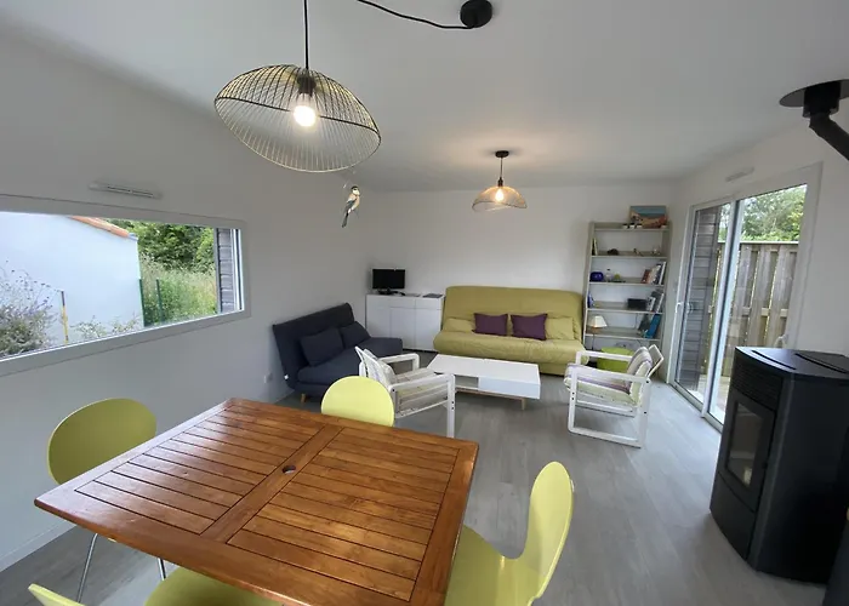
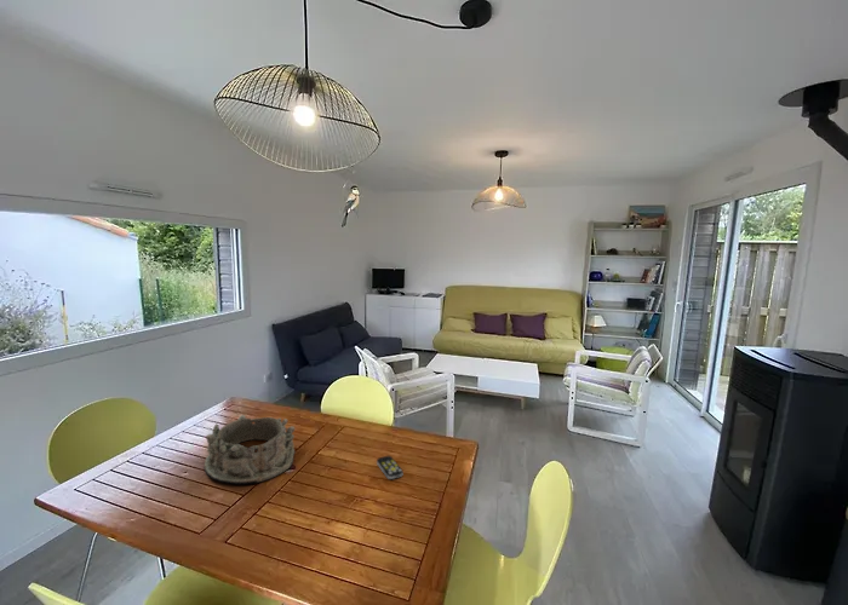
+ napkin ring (251, 439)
+ remote control (389, 466)
